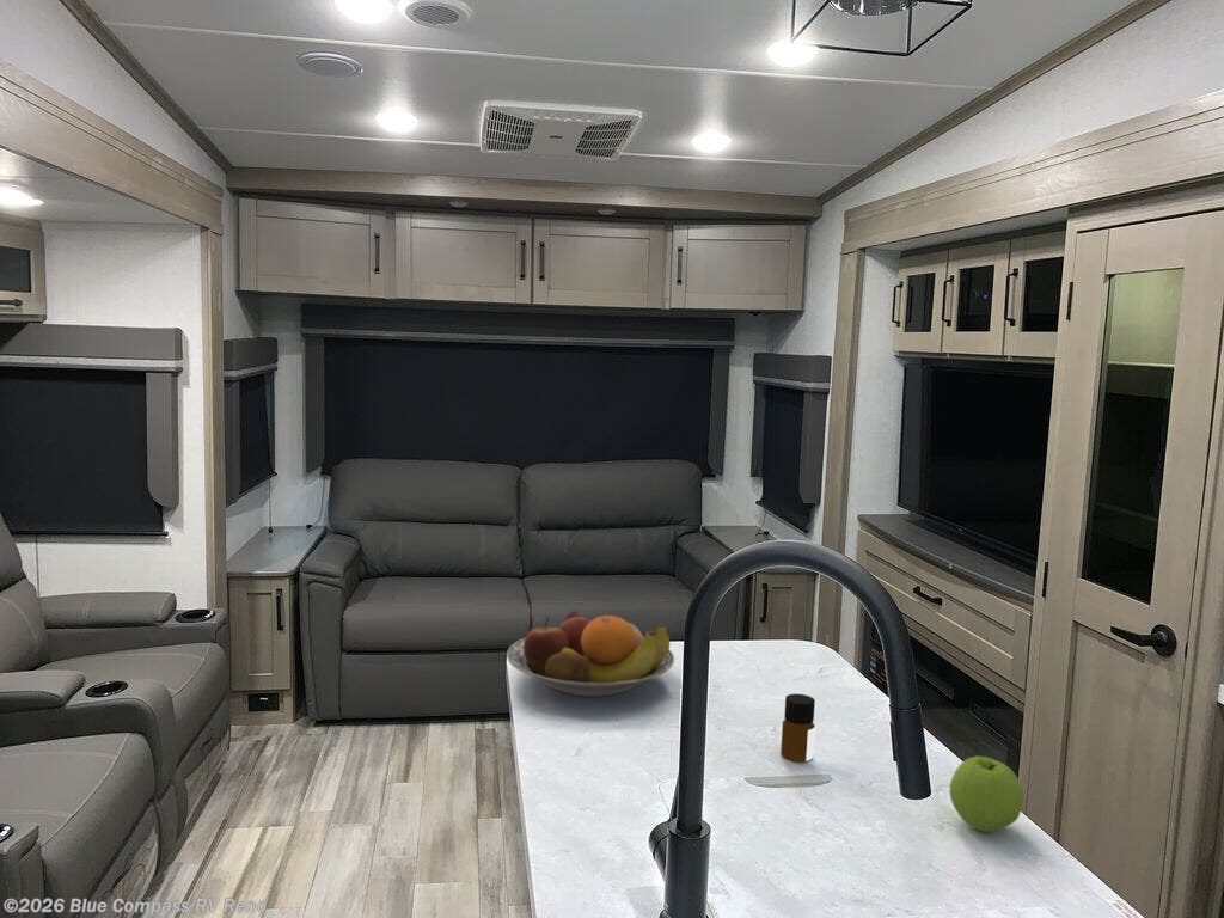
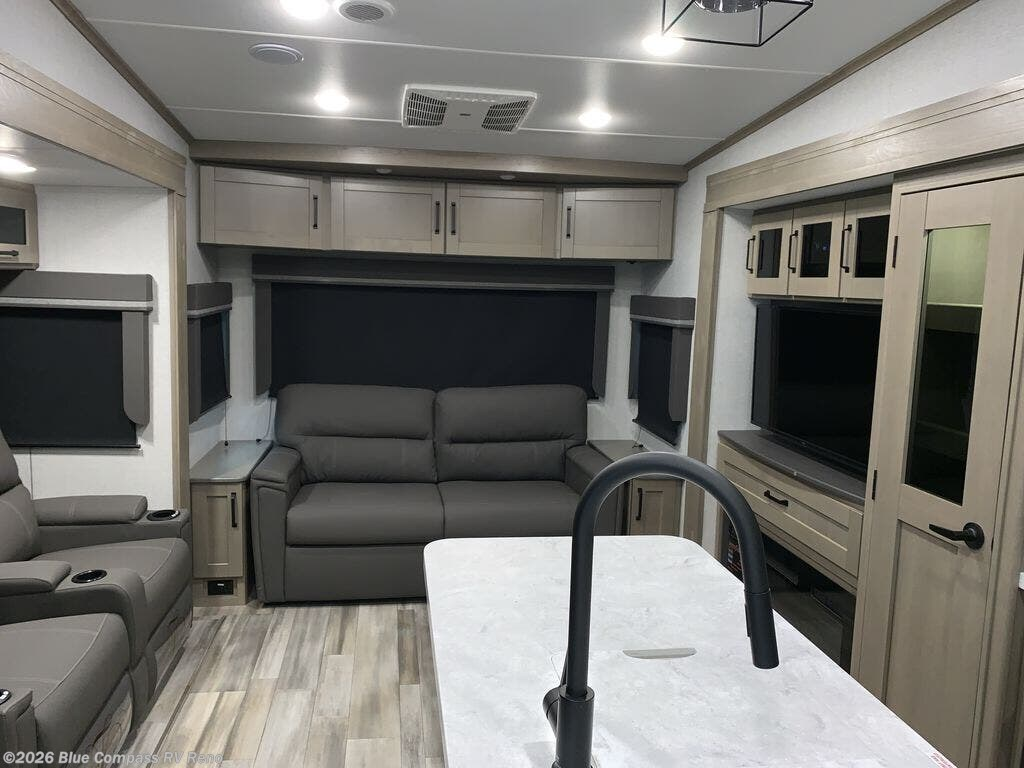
- fruit bowl (590, 647)
- apple (985, 794)
- bottle (797, 727)
